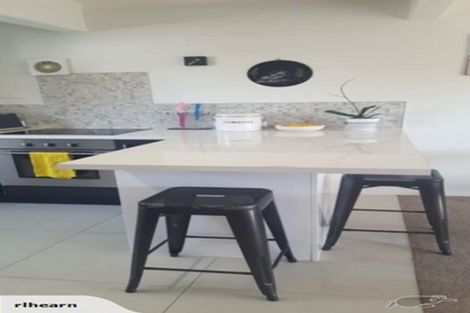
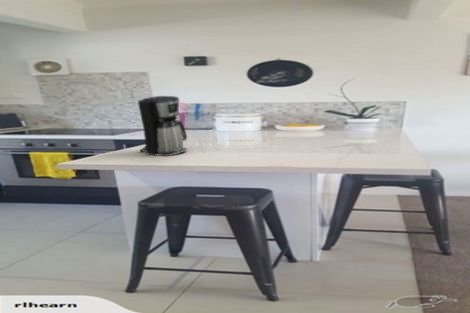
+ coffee maker (162, 124)
